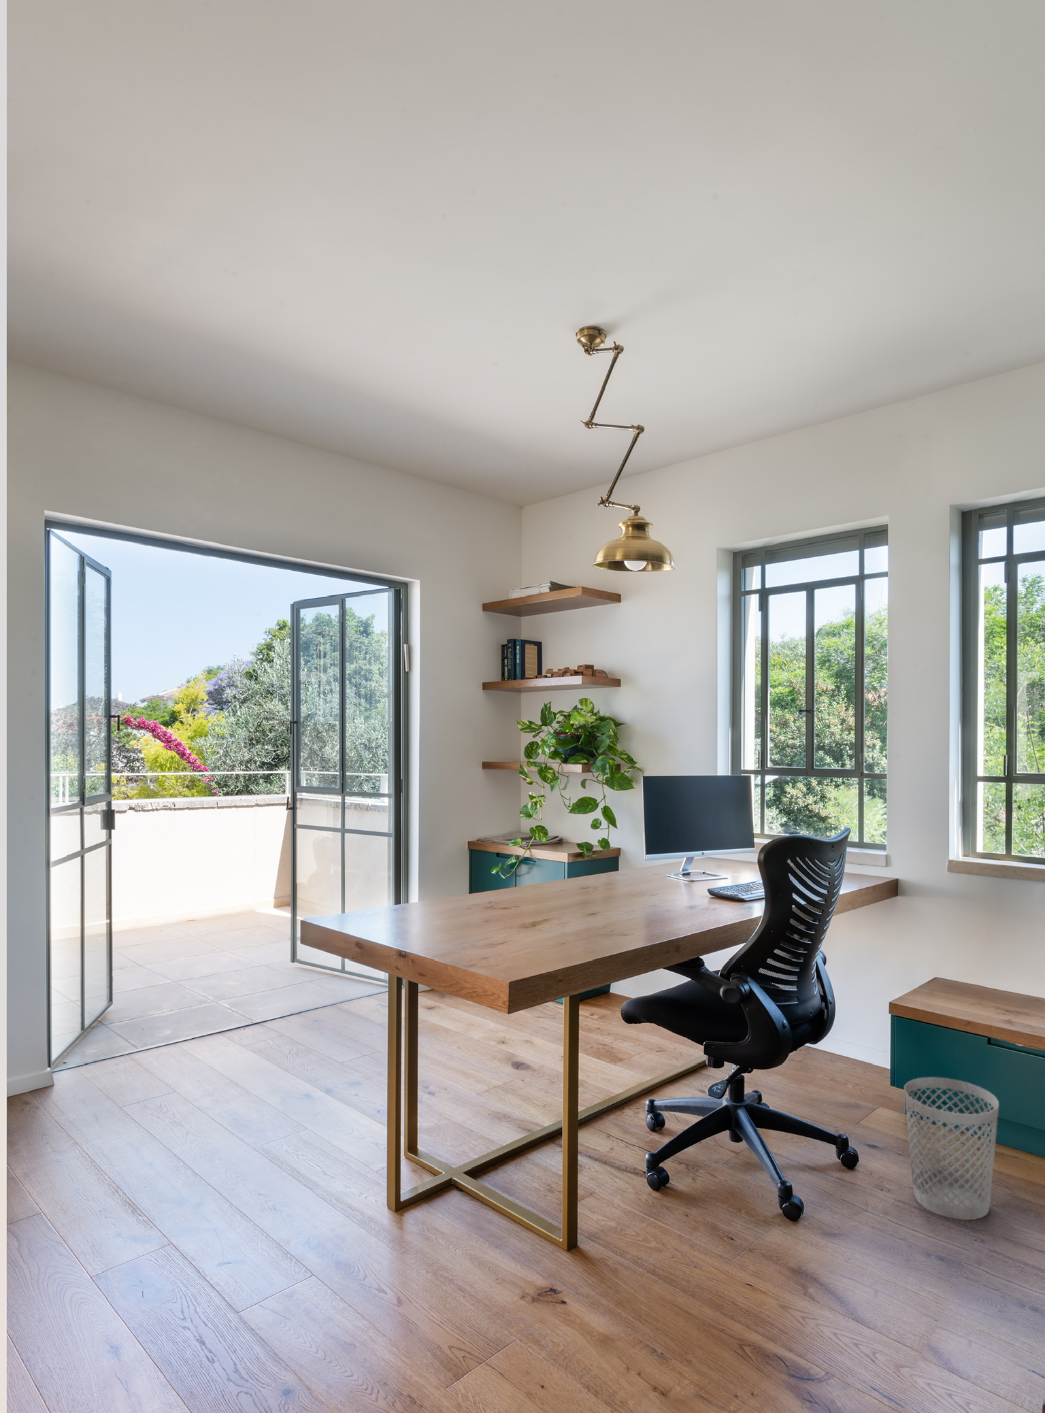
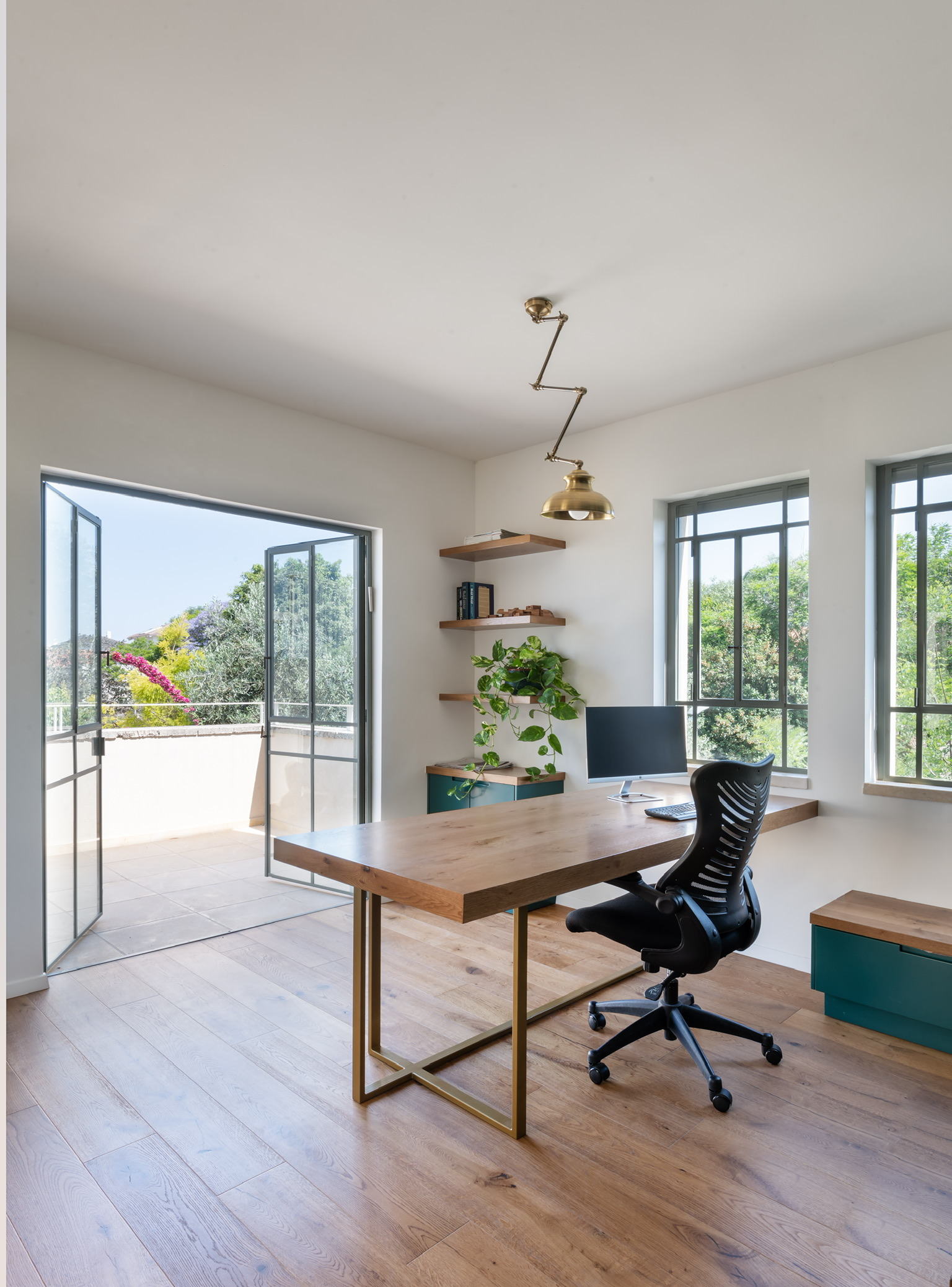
- wastebasket (951, 1147)
